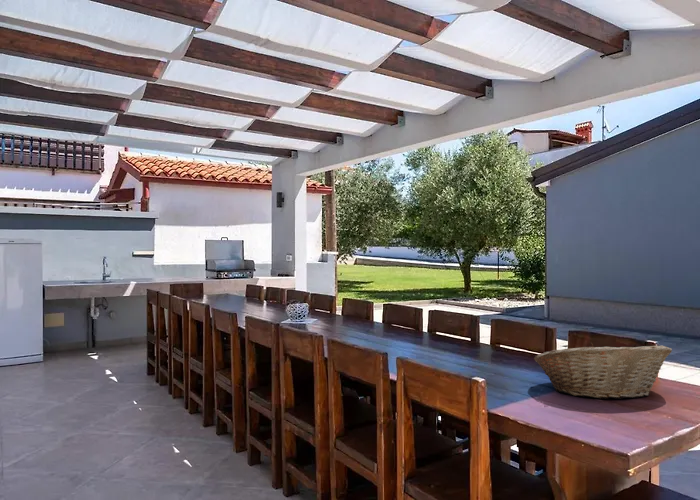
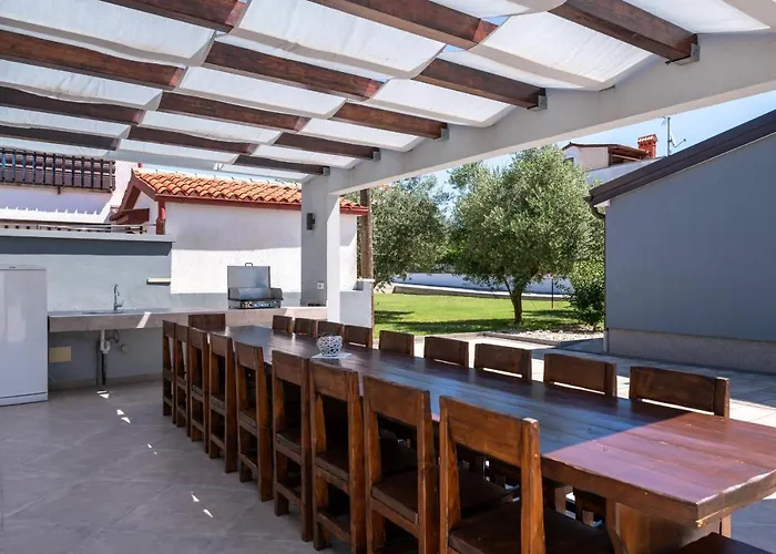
- fruit basket (601, 365)
